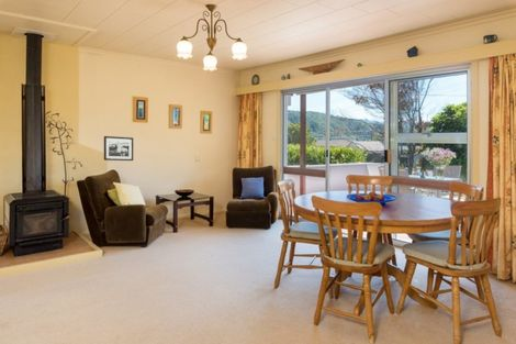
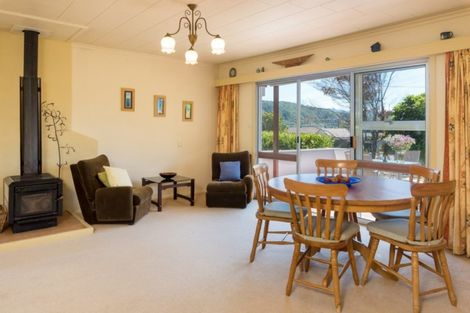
- picture frame (119, 148)
